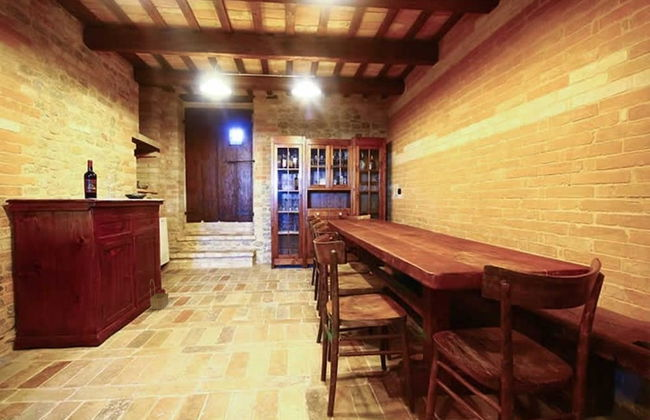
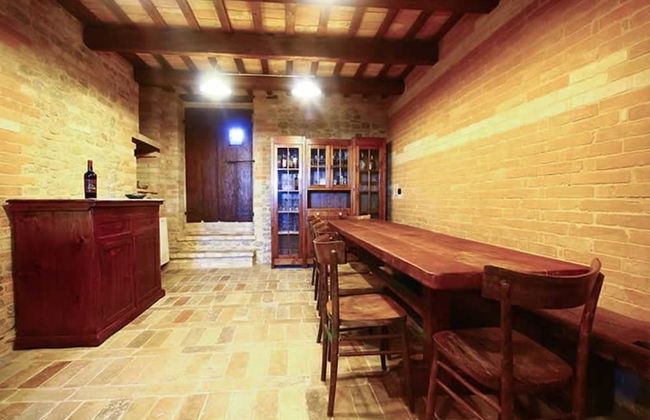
- basket (159, 294)
